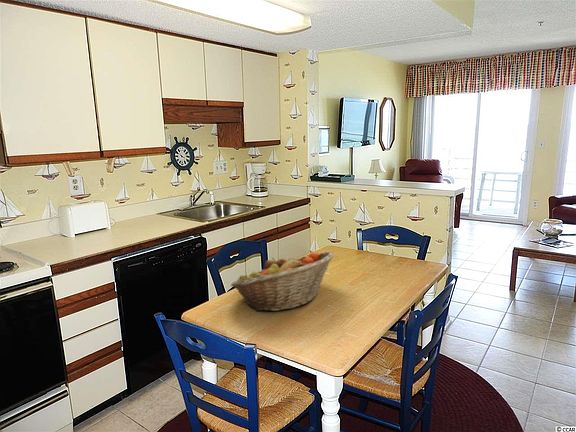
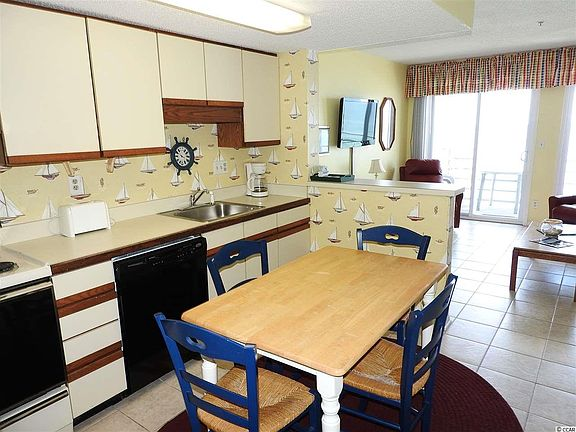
- fruit basket (285, 276)
